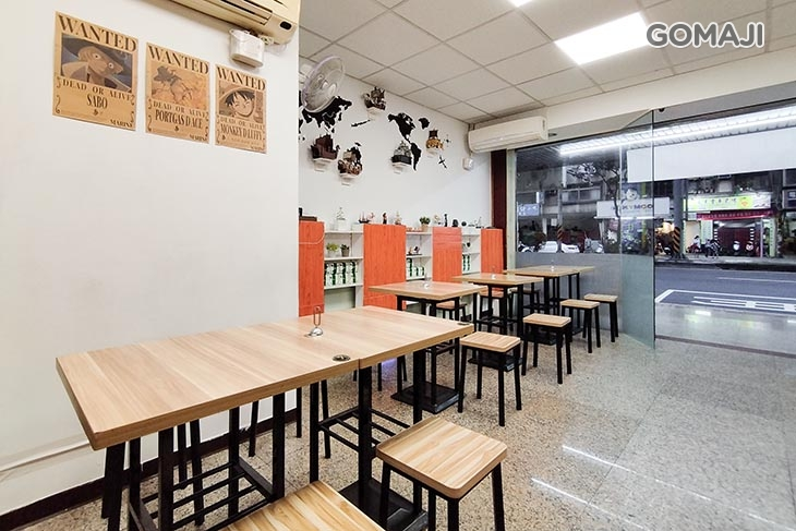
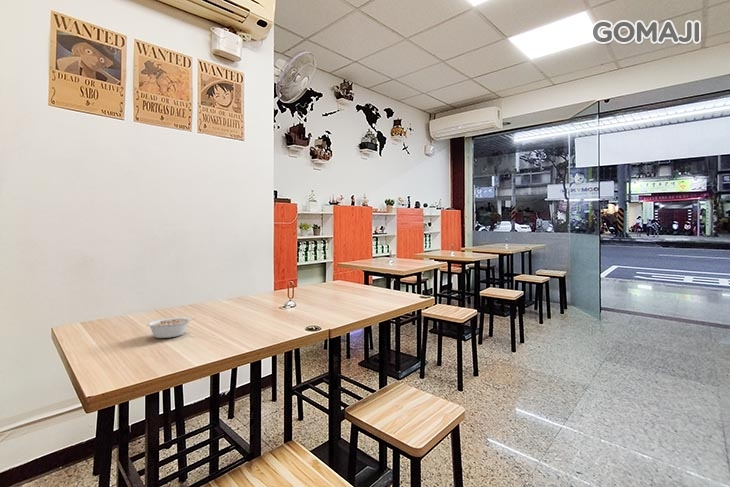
+ legume (171, 326)
